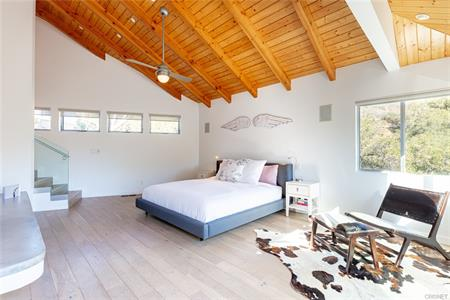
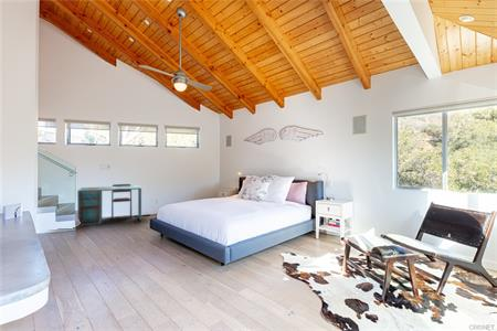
+ desk (112, 202)
